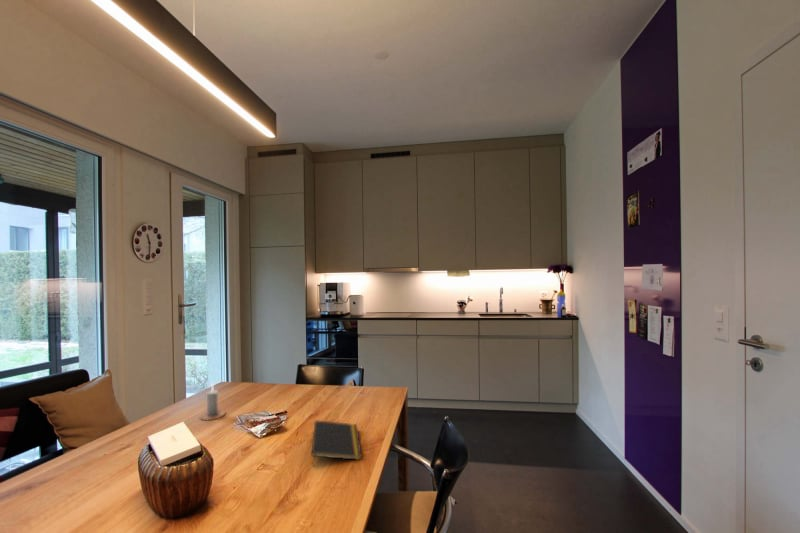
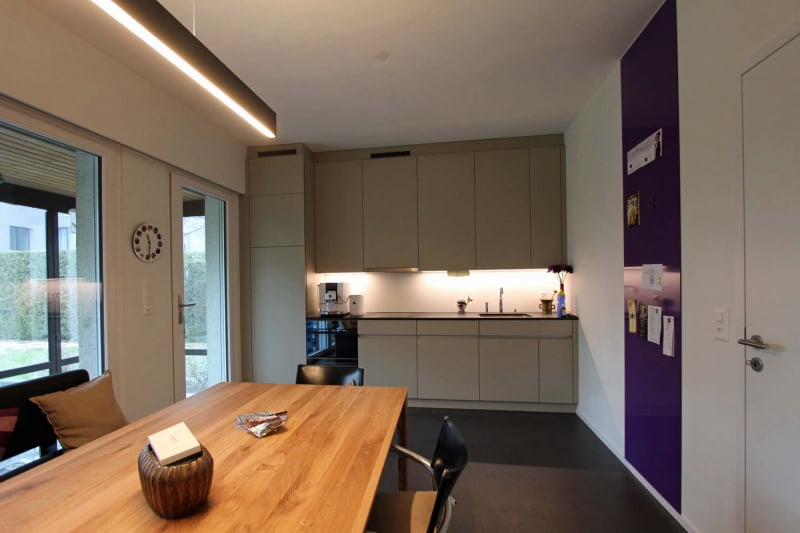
- candle (212, 398)
- notepad (336, 438)
